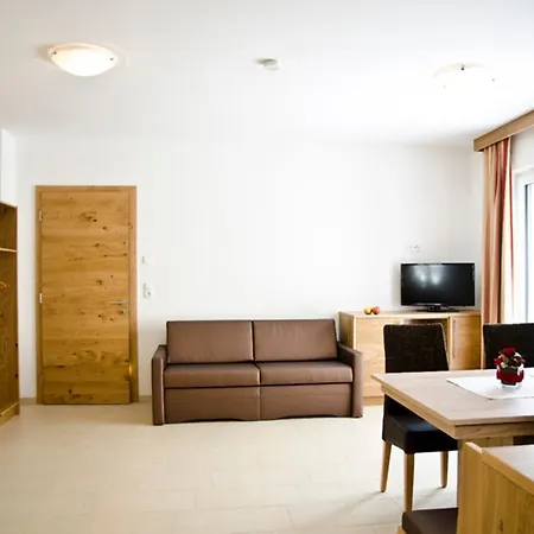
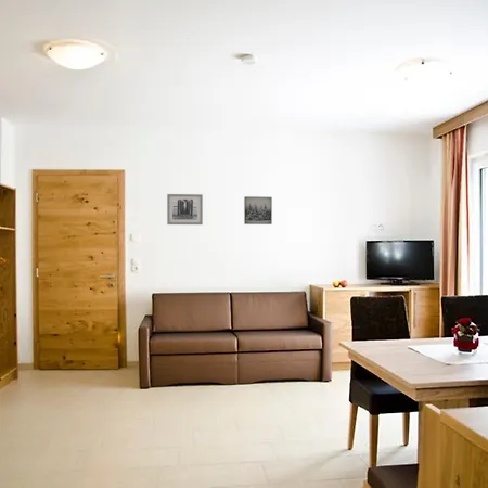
+ wall art (184, 209)
+ wall art (257, 210)
